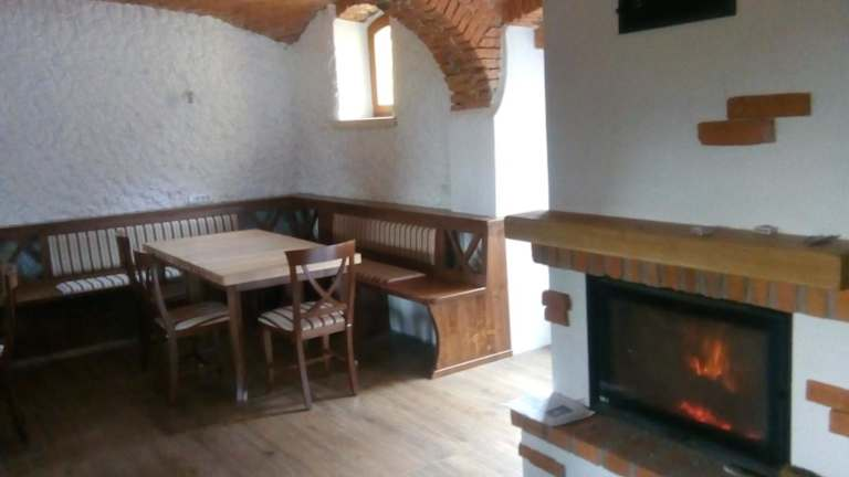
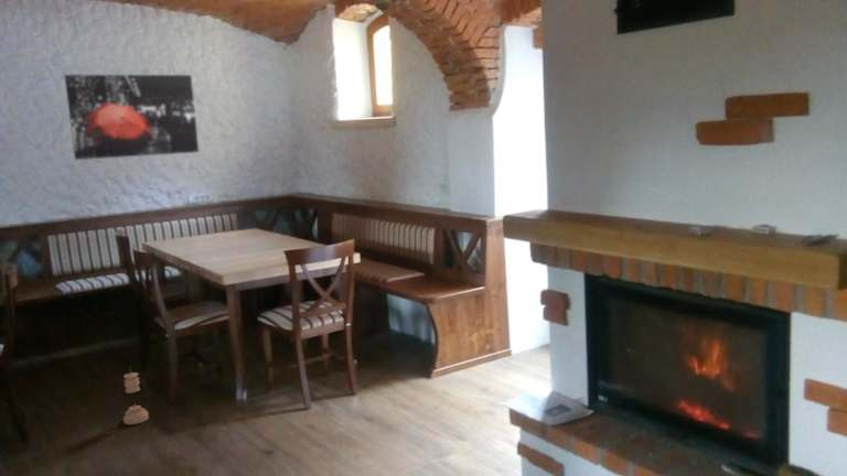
+ wall art (135, 116)
+ lantern (132, 391)
